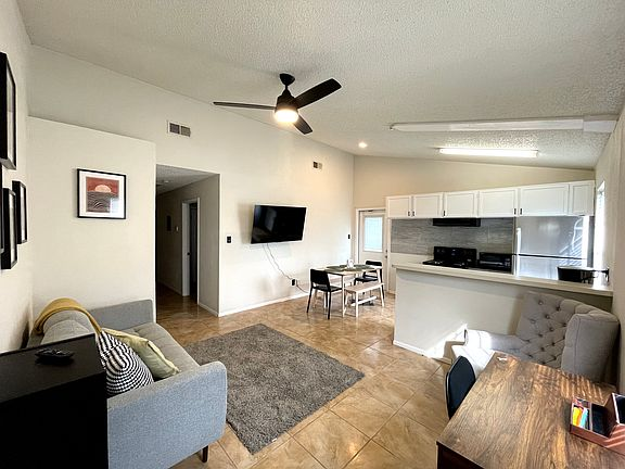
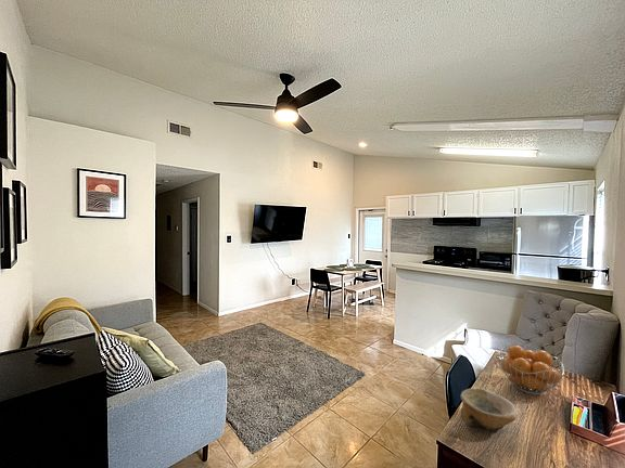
+ fruit basket (527, 368)
+ bowl (485, 412)
